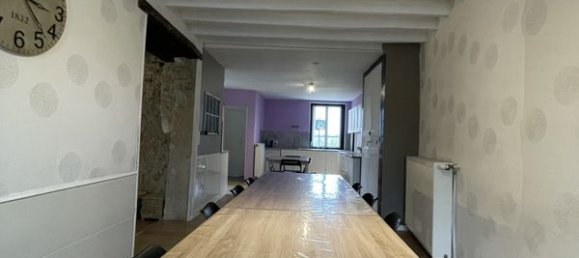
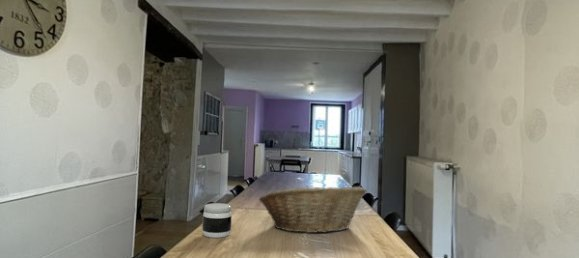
+ fruit basket (313, 204)
+ jar (217, 219)
